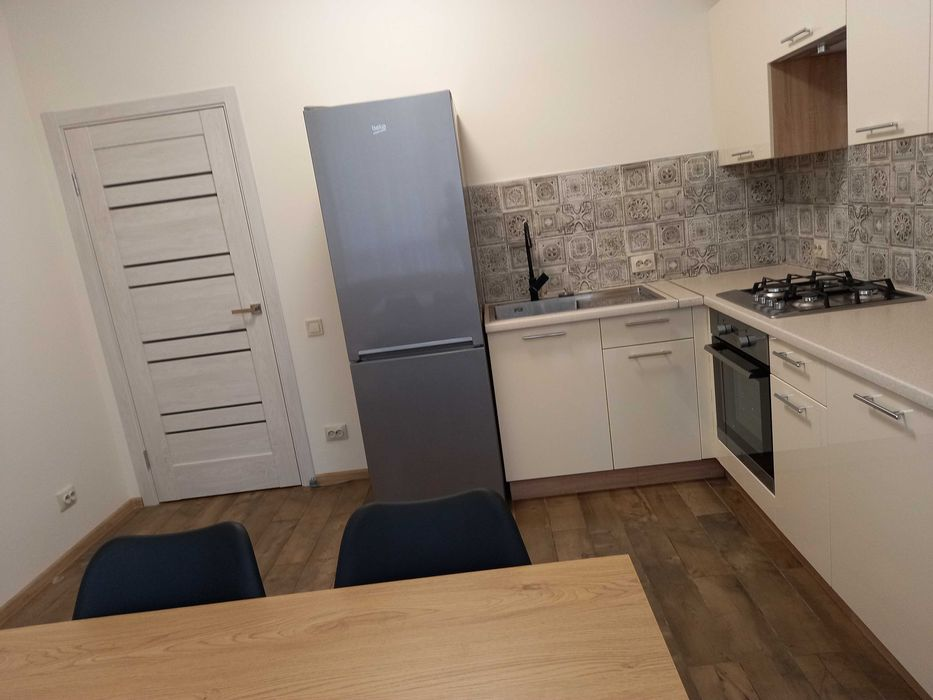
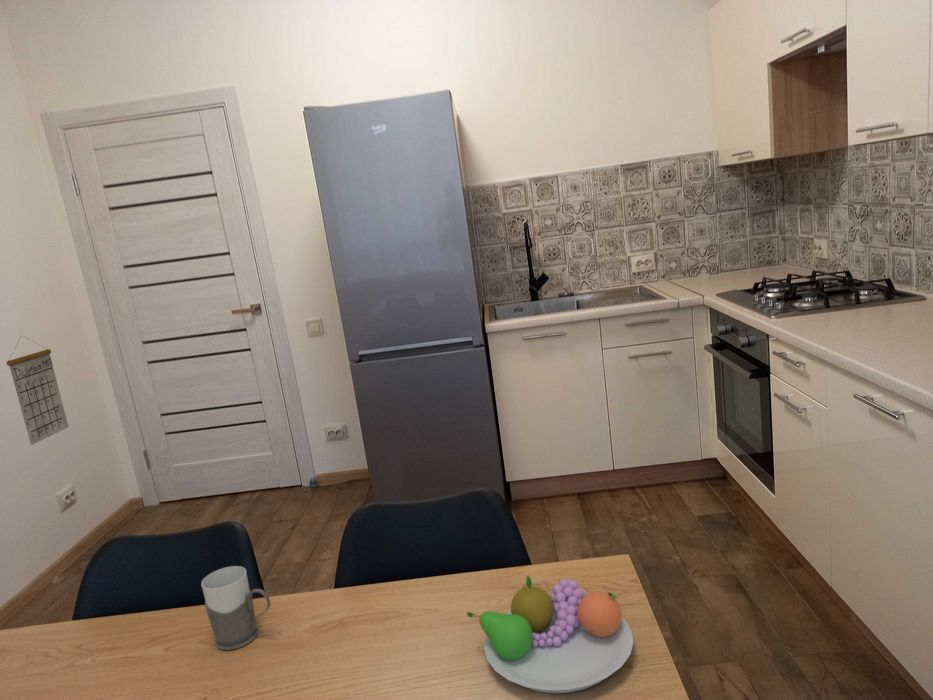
+ calendar (37, 386)
+ fruit bowl (550, 624)
+ mug (240, 607)
